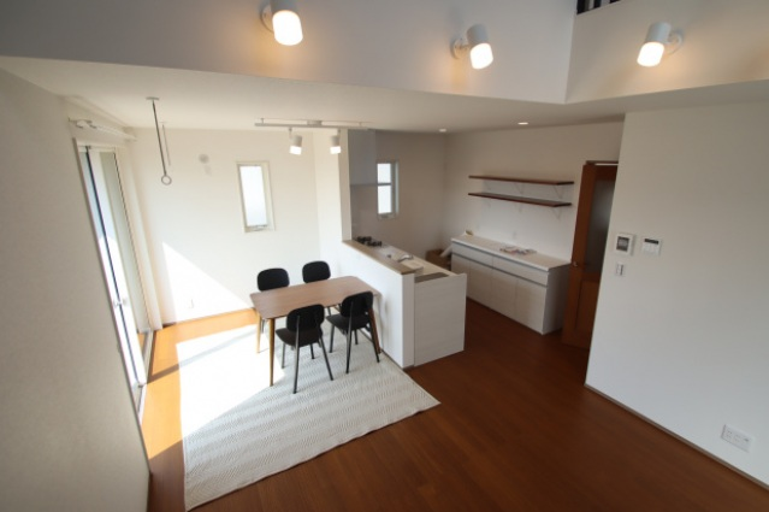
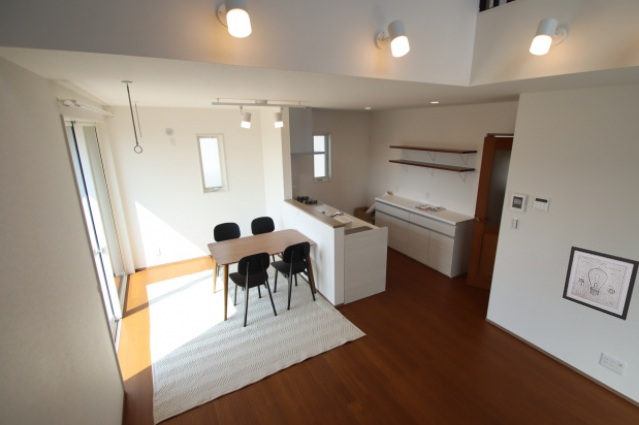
+ wall art (597, 281)
